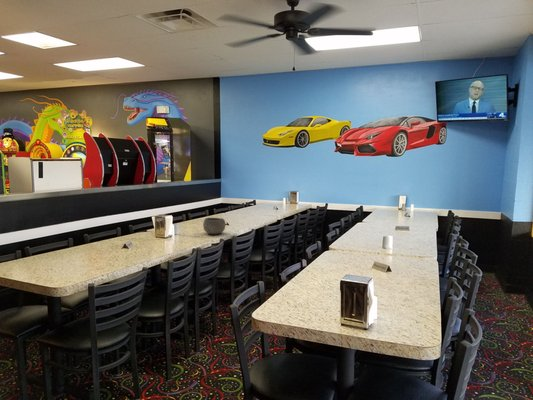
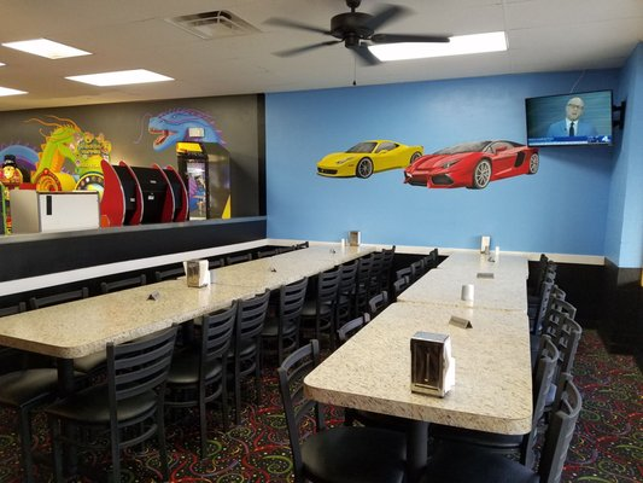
- bowl (214, 225)
